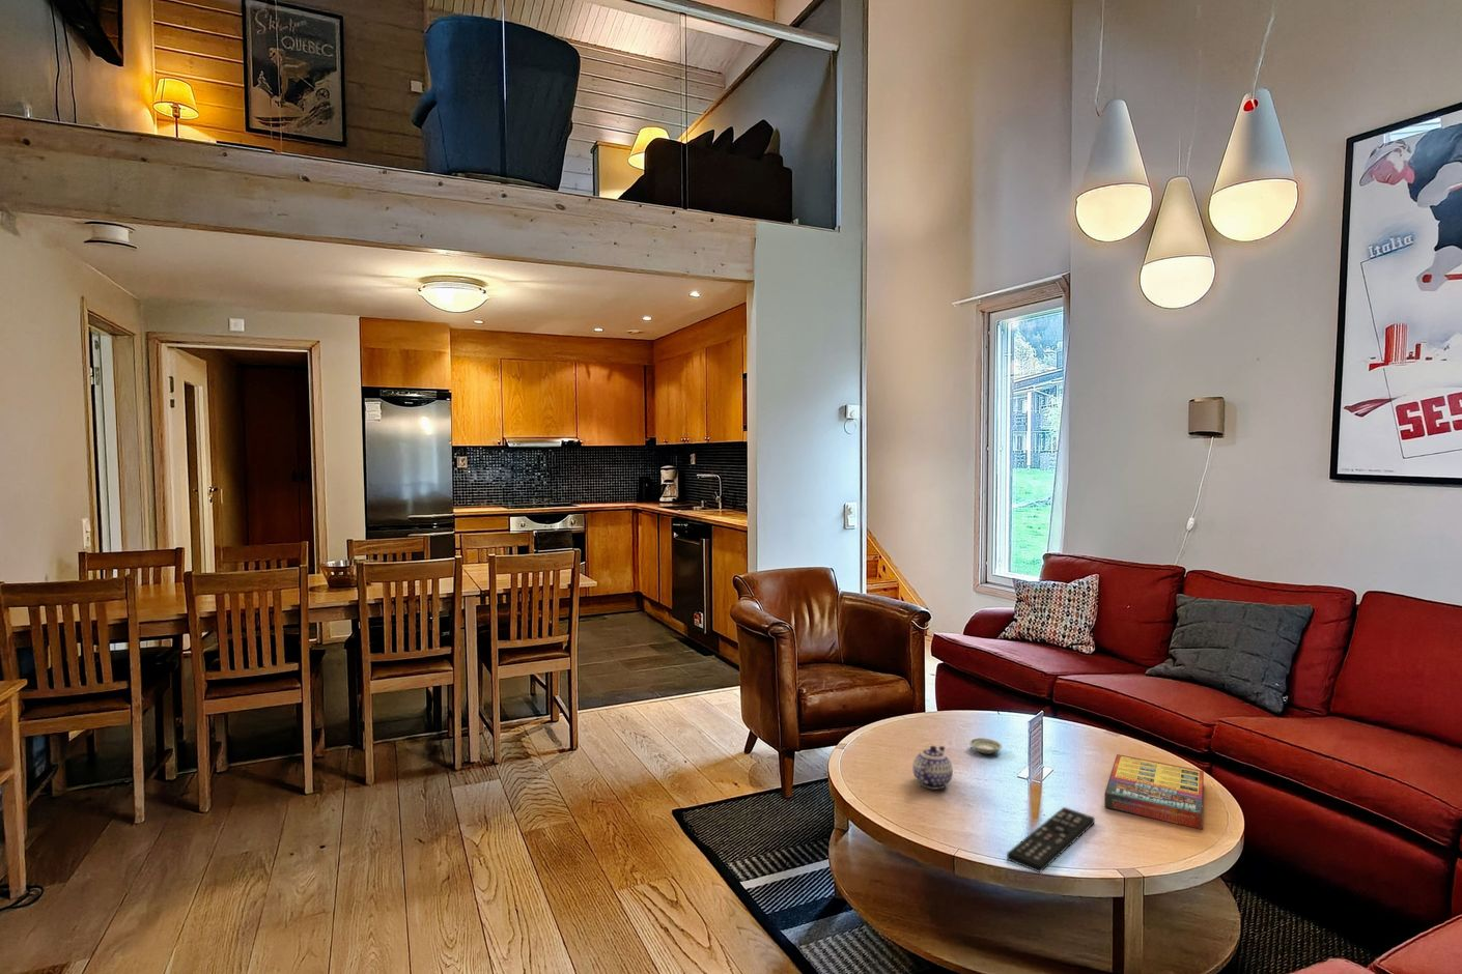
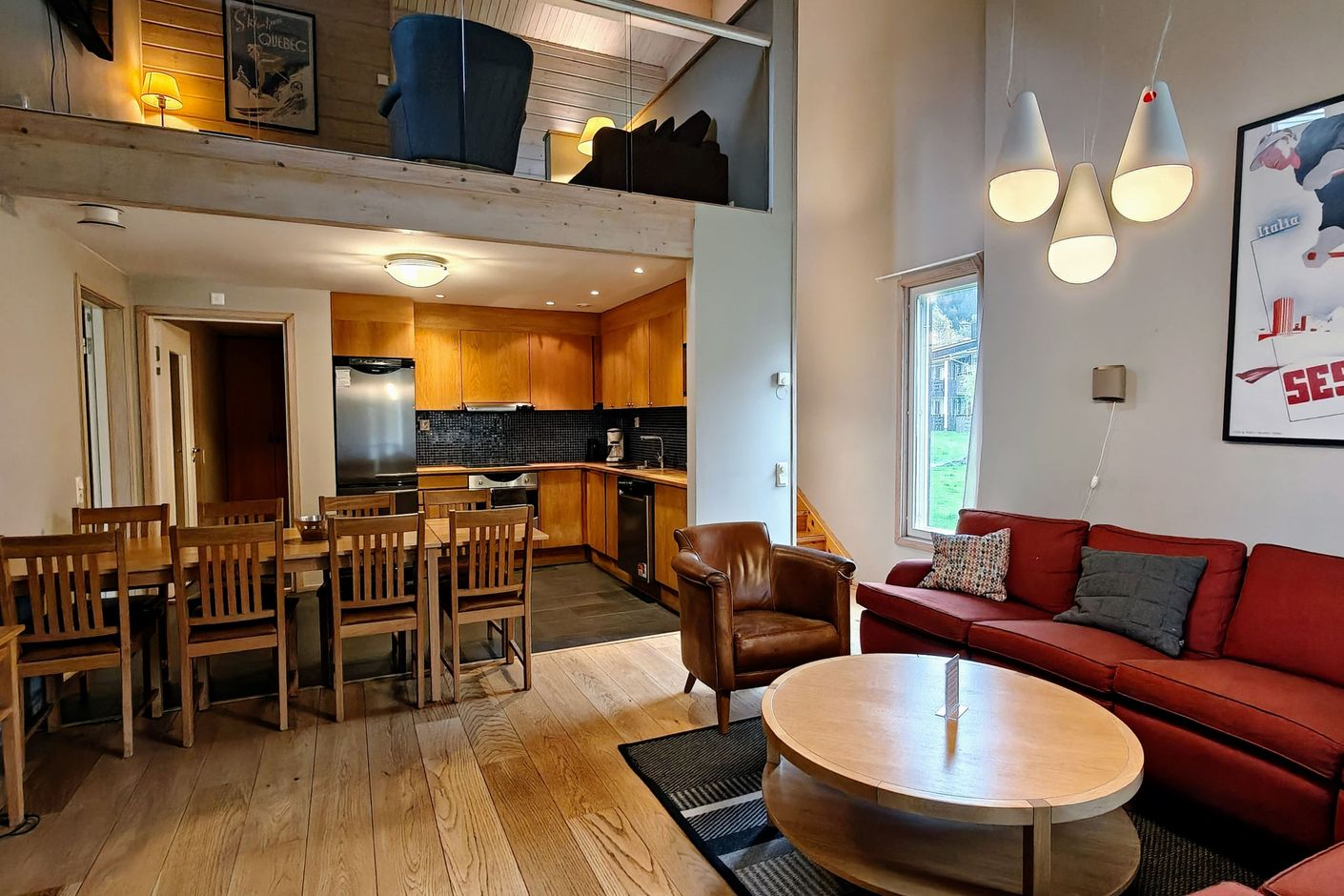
- saucer (986, 747)
- teapot (932, 764)
- game compilation box (1155, 787)
- remote control (1052, 836)
